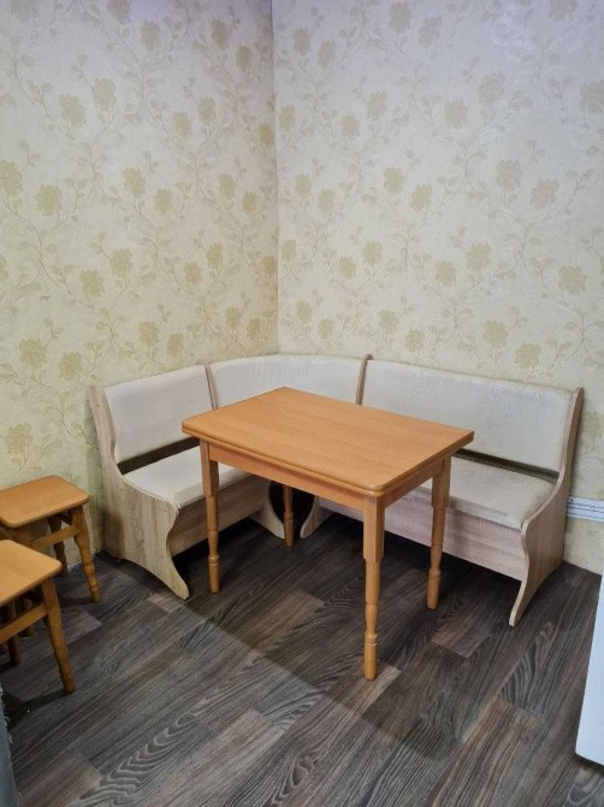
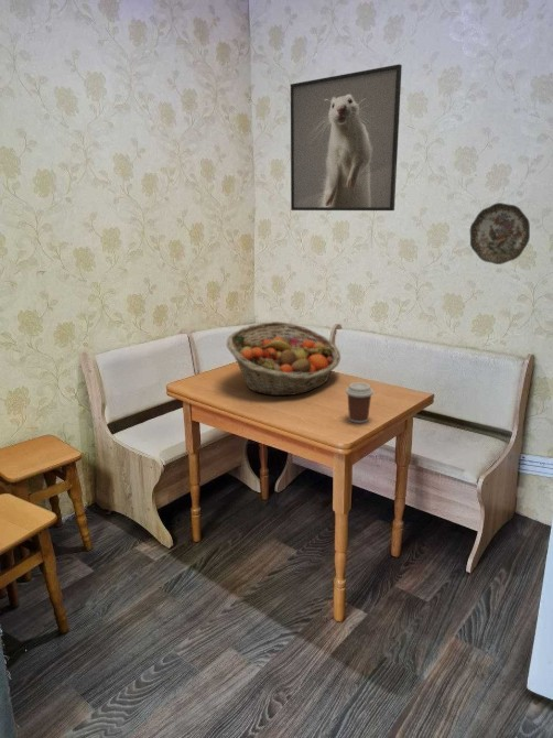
+ coffee cup (359, 402)
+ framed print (340, 144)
+ decorative plate (499, 234)
+ fruit basket (284, 357)
